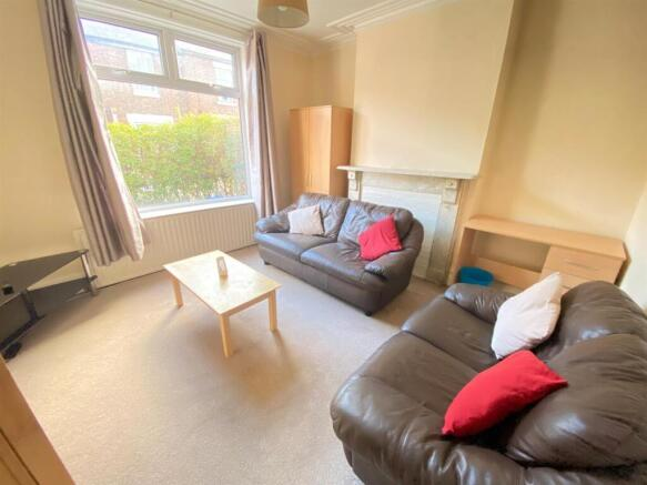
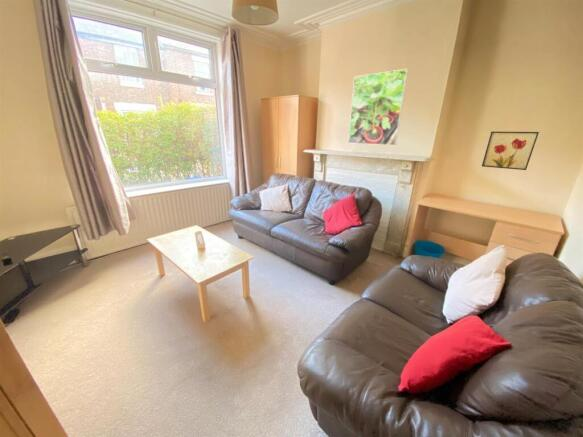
+ wall art (508, 150)
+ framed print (374, 110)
